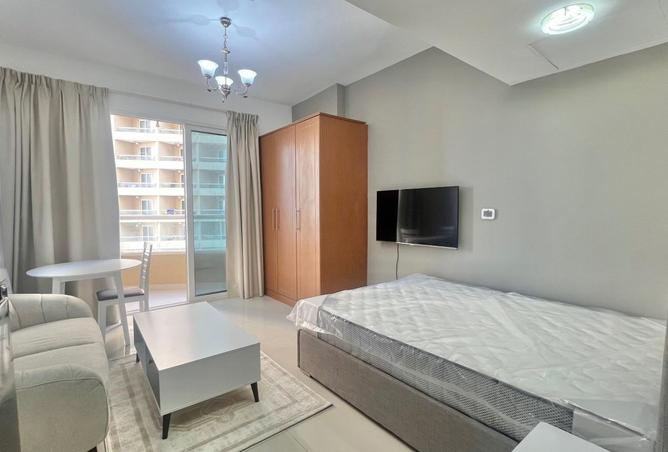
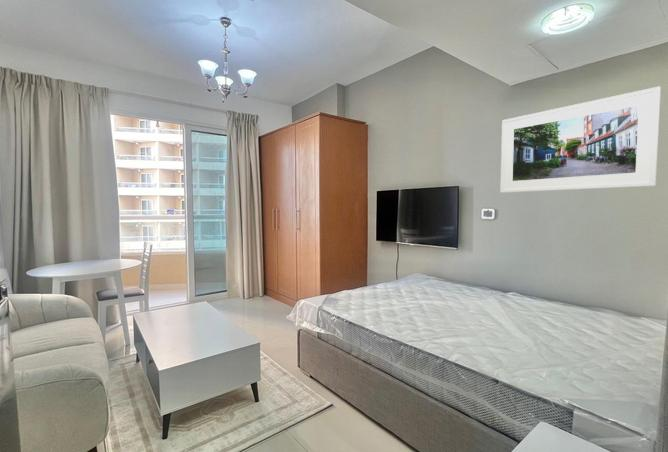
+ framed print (567, 148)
